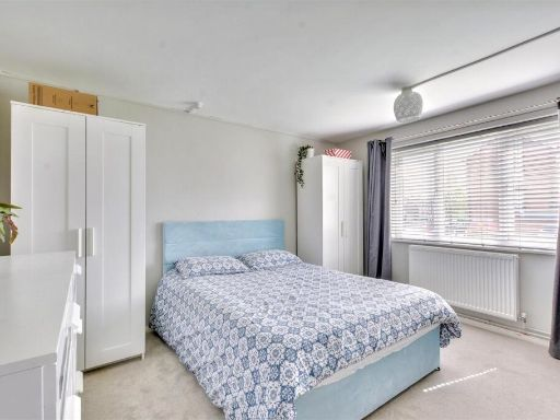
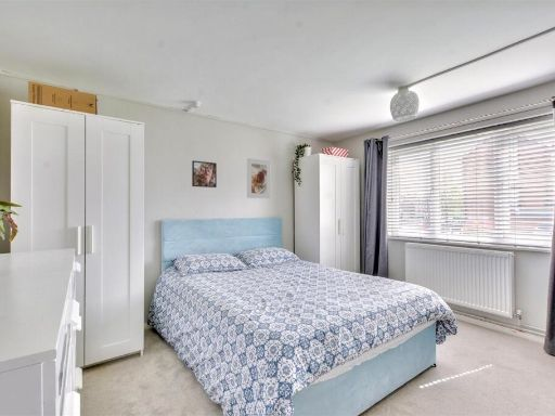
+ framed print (204, 174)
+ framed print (258, 179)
